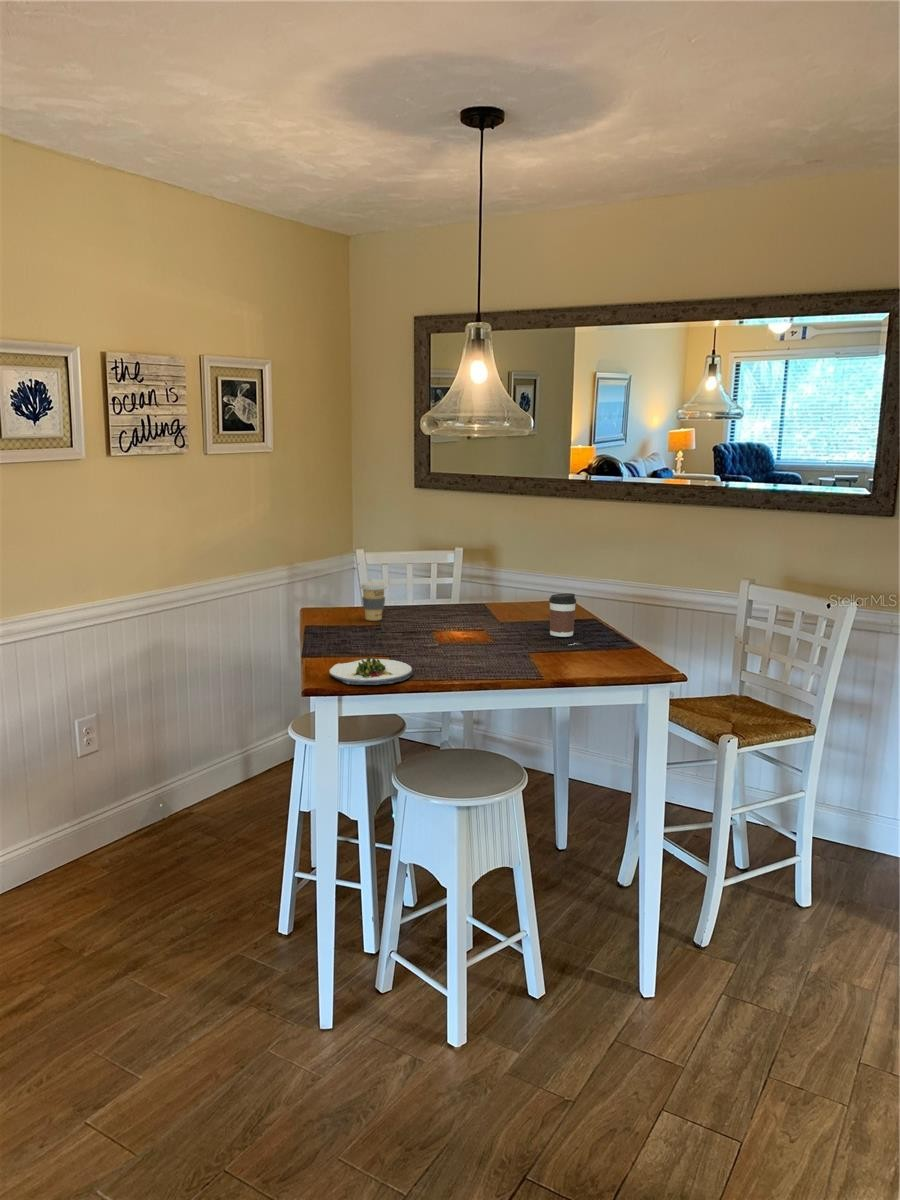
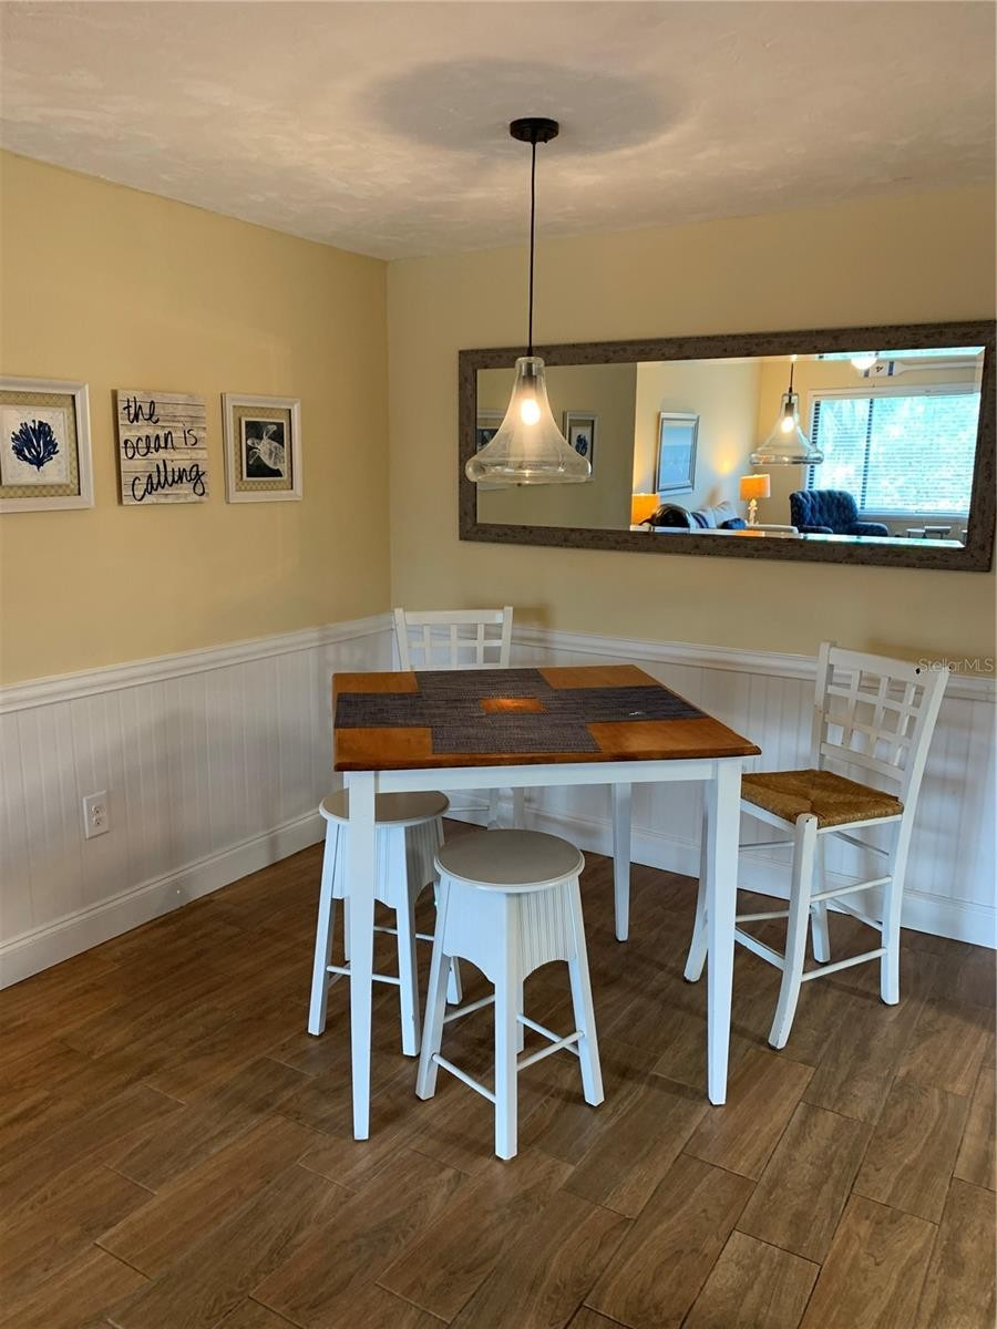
- coffee cup (562, 614)
- coffee cup (373, 601)
- salad plate (371, 666)
